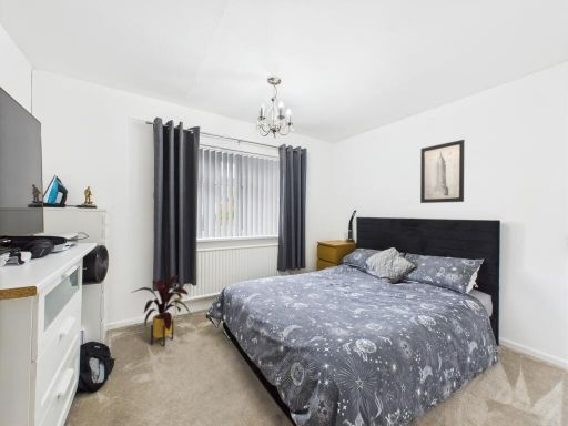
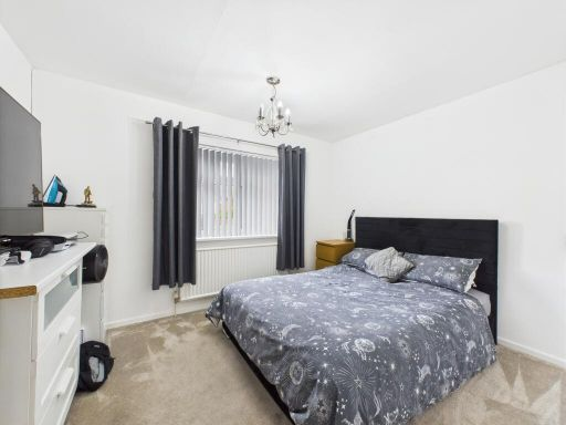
- house plant (161, 310)
- wall art (440, 173)
